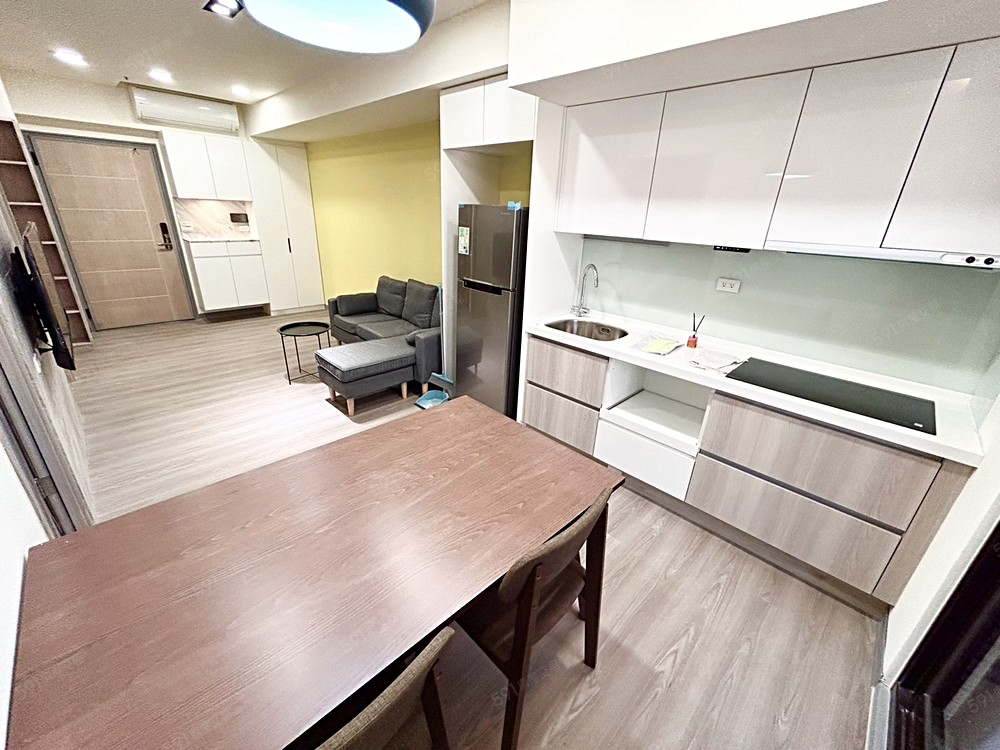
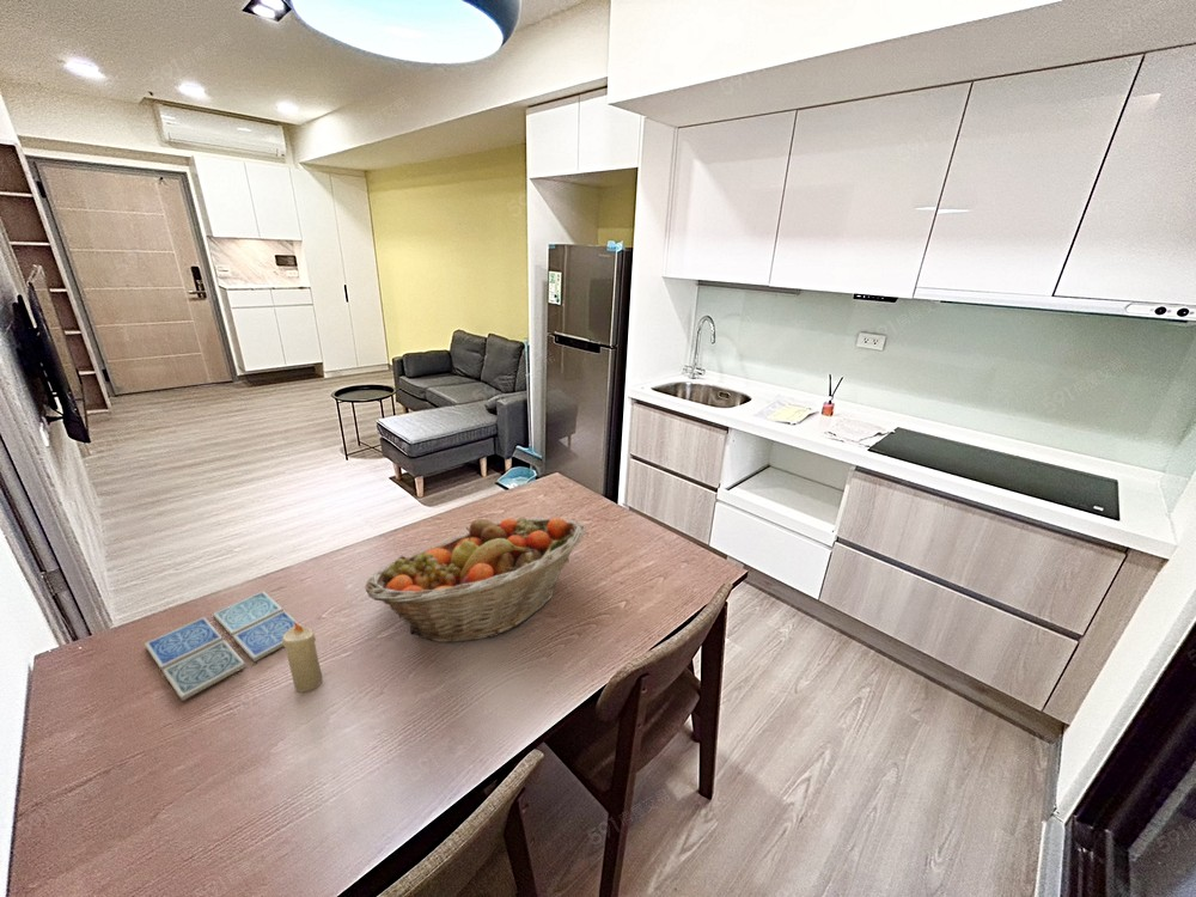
+ fruit basket (484, 567)
+ drink coaster (231, 635)
+ candle (301, 652)
